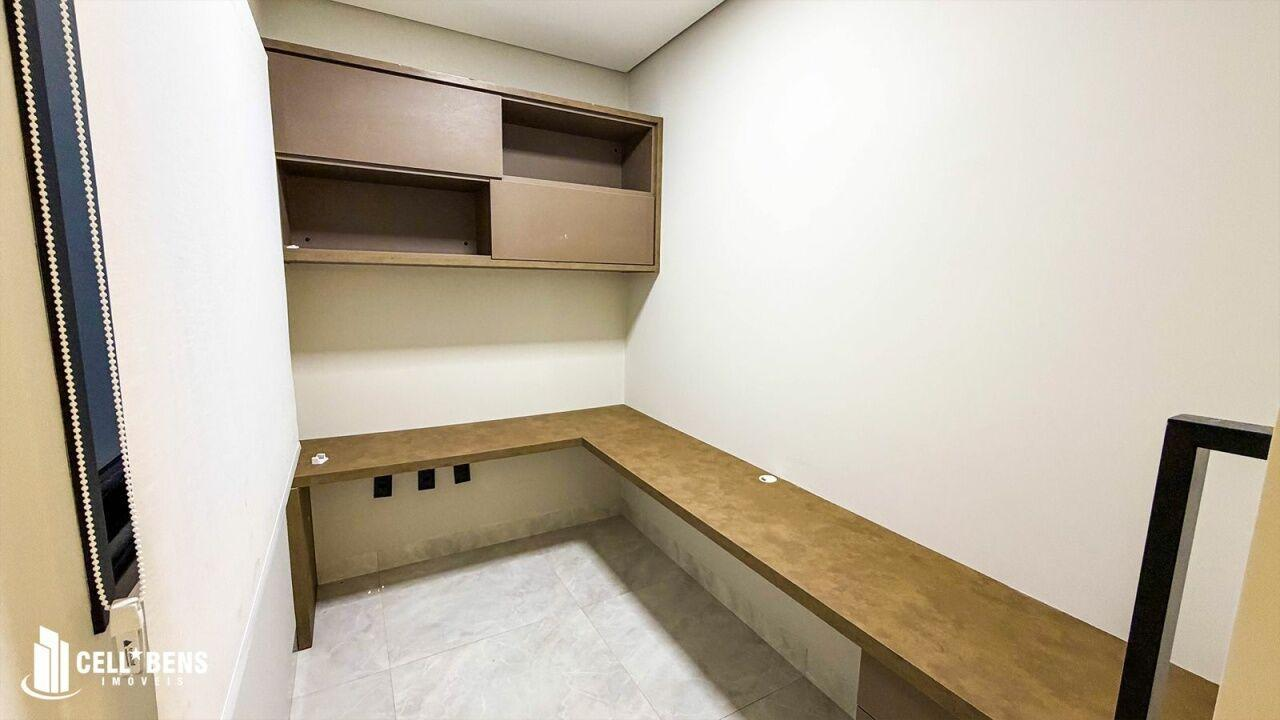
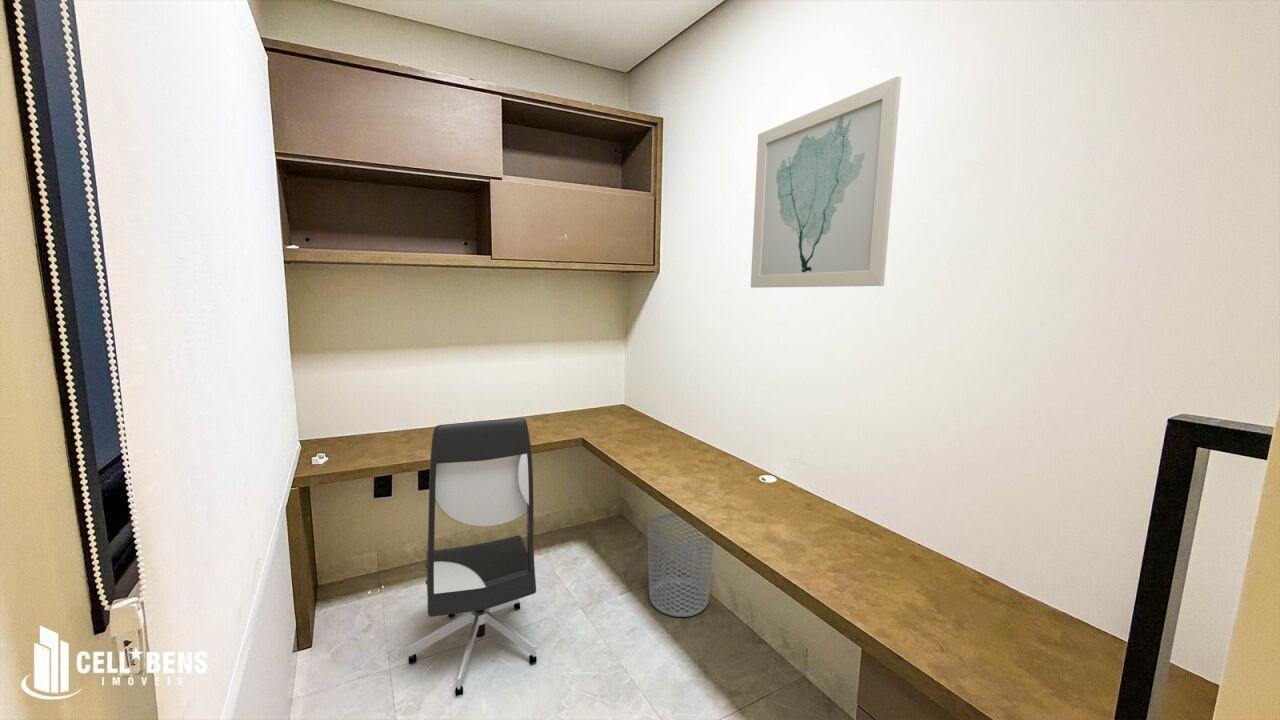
+ wall art (813, 200)
+ office chair (469, 525)
+ waste bin (679, 563)
